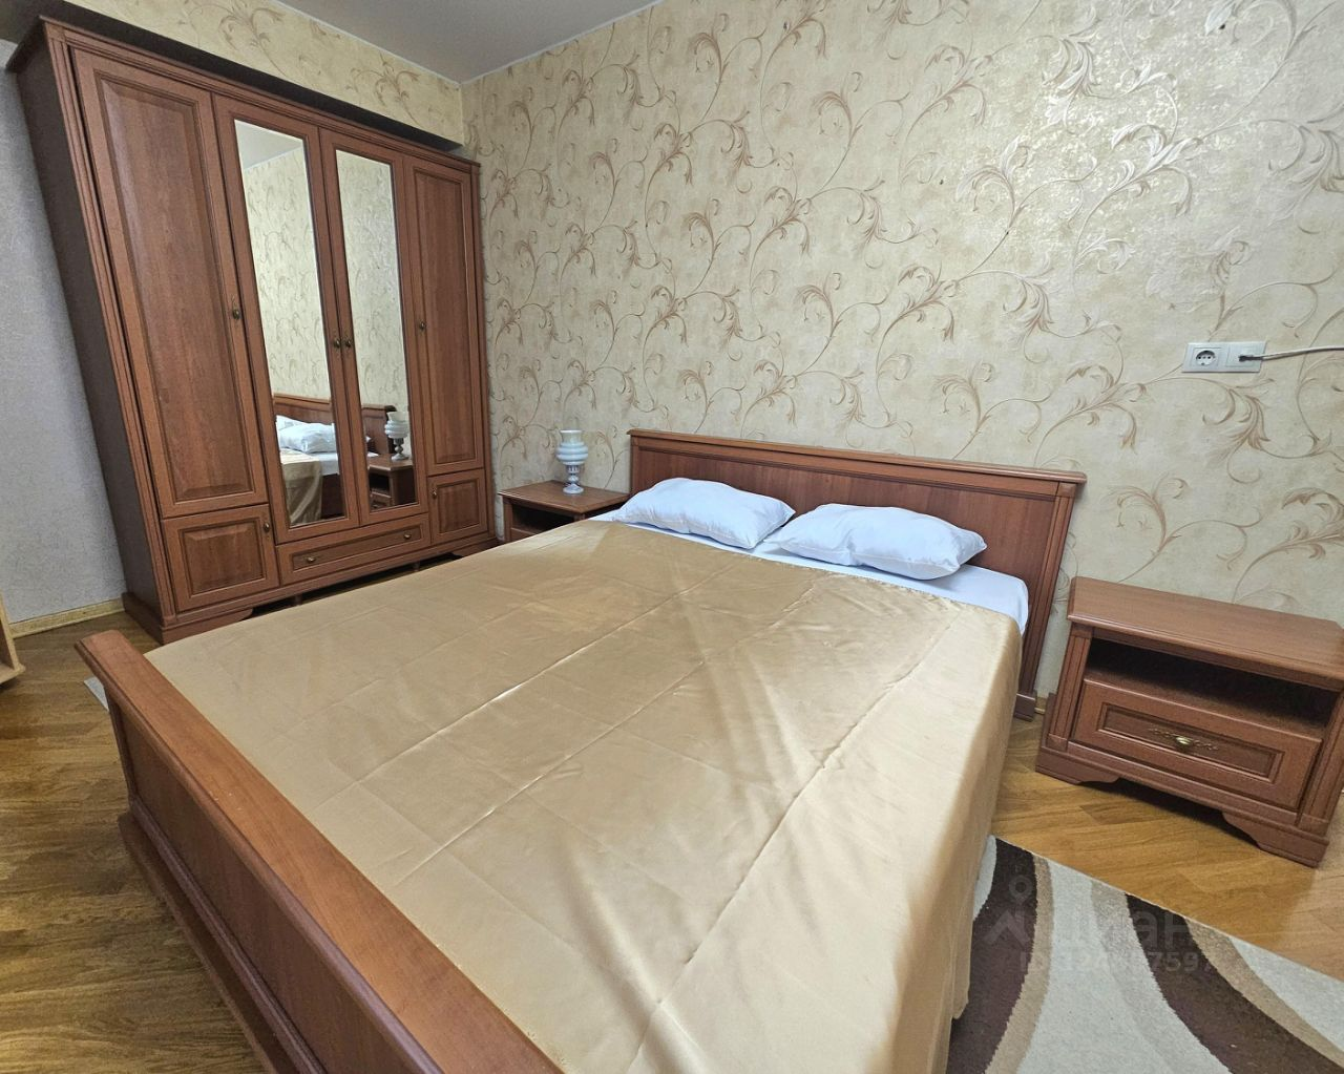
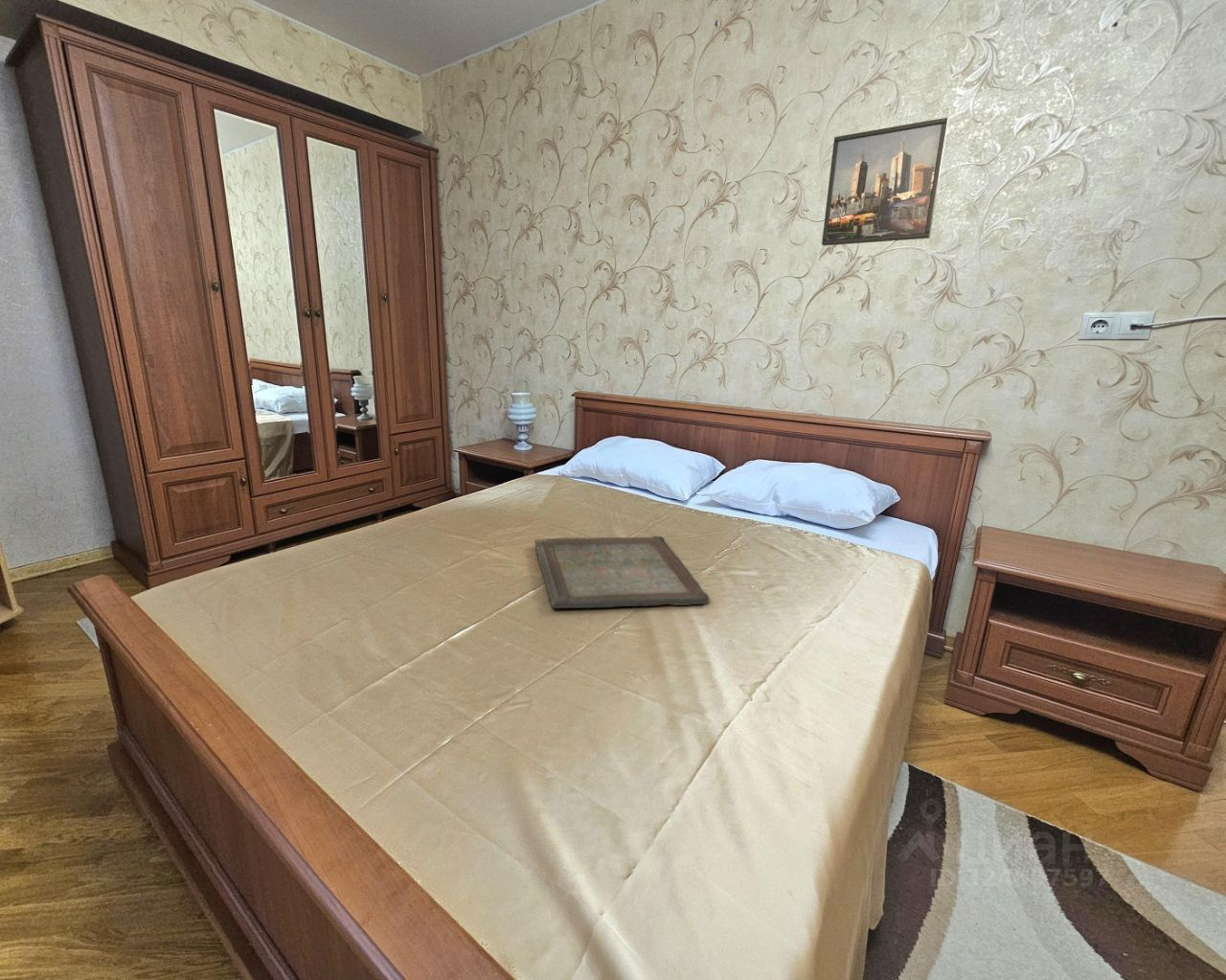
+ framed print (880, 186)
+ serving tray (612, 567)
